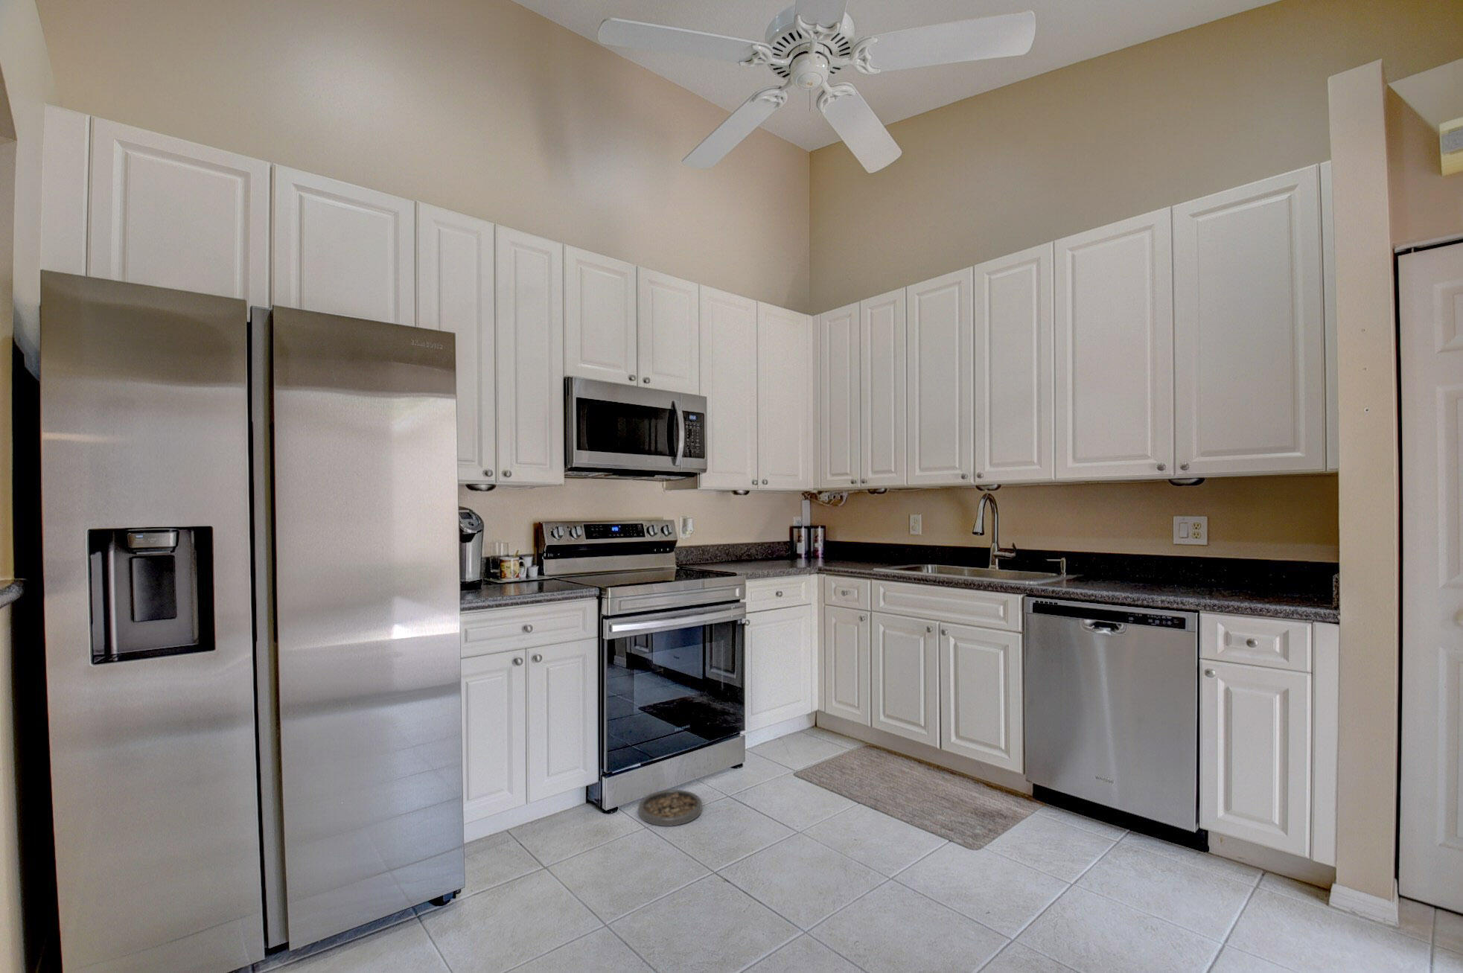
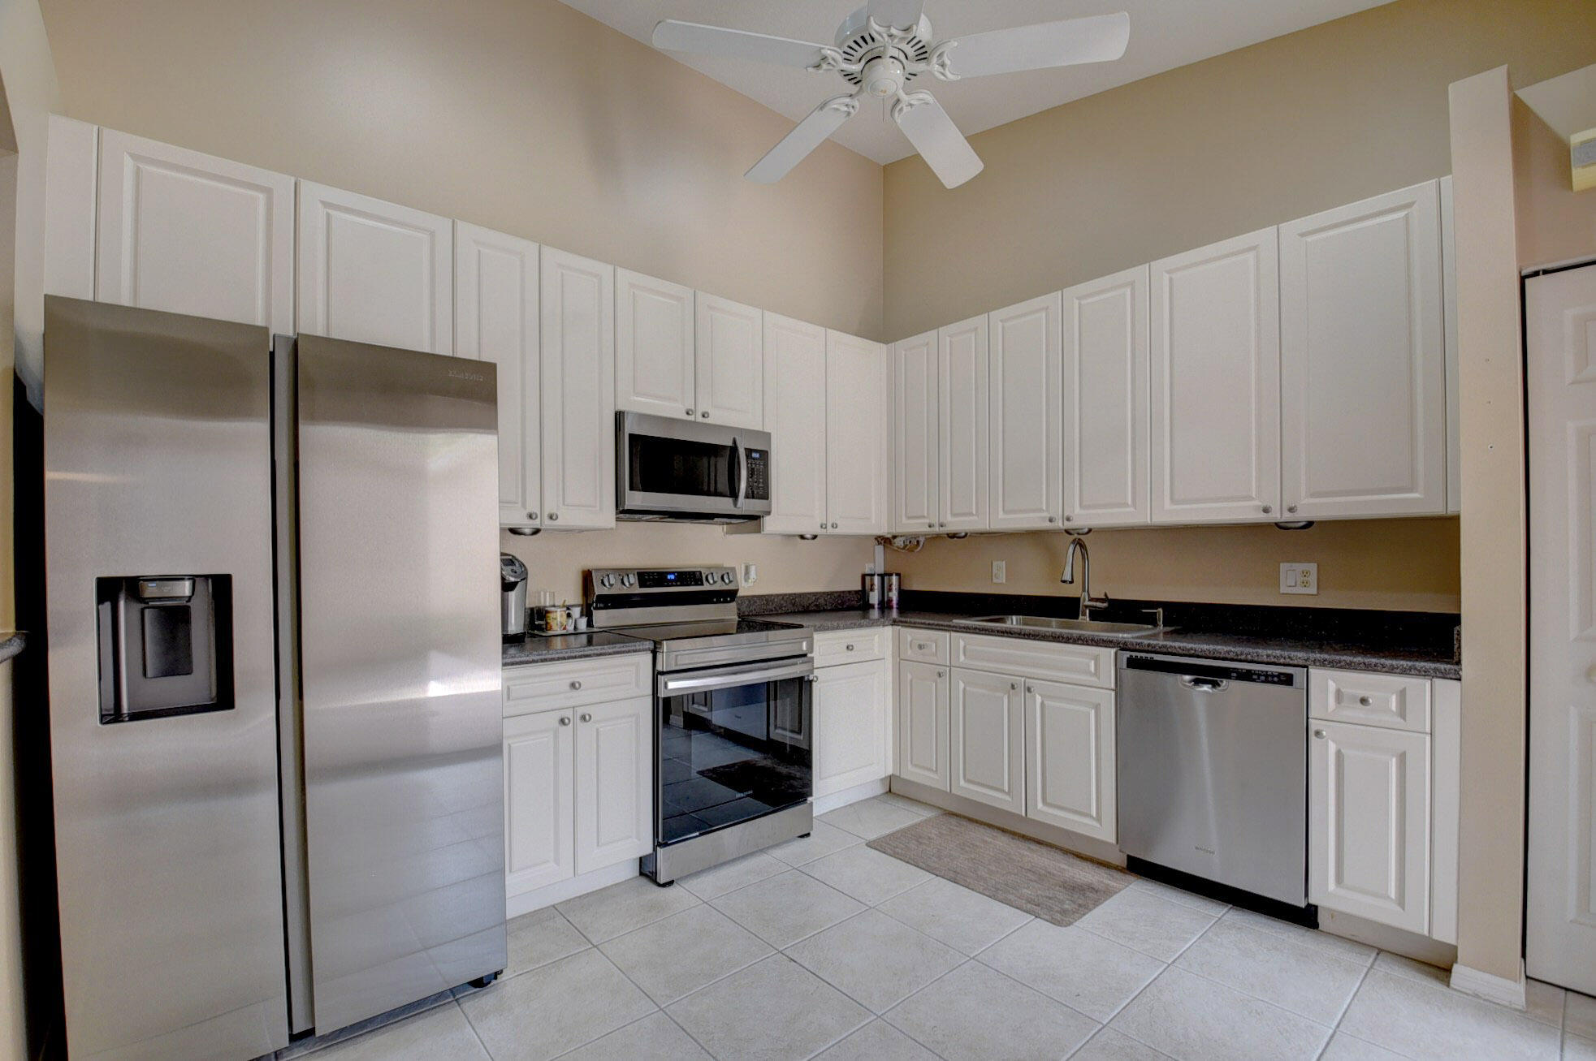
- pet bowl (670, 806)
